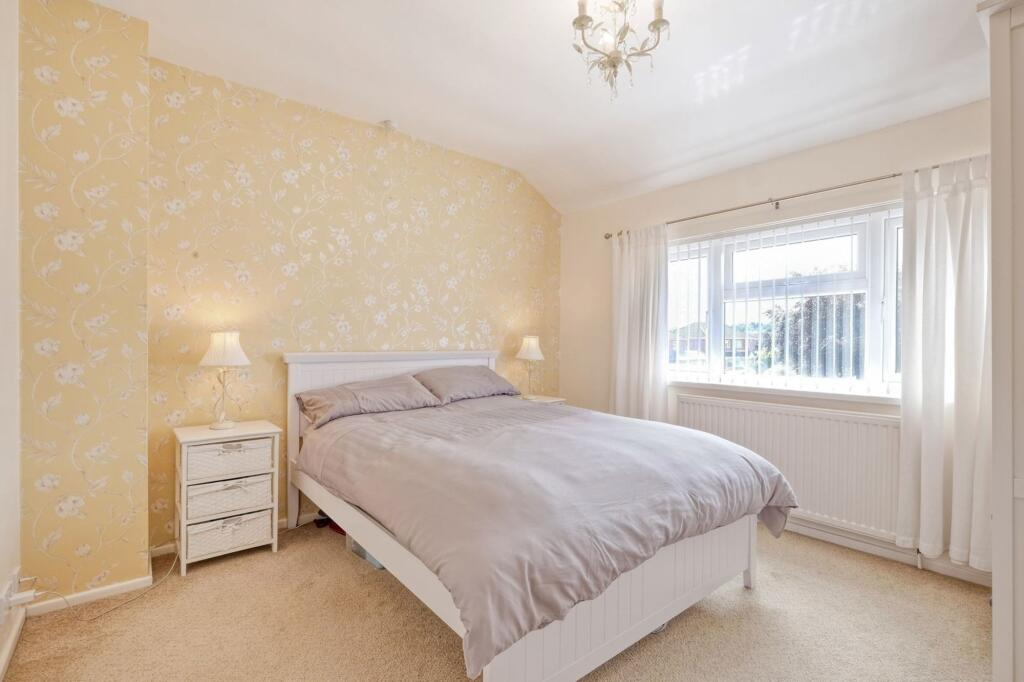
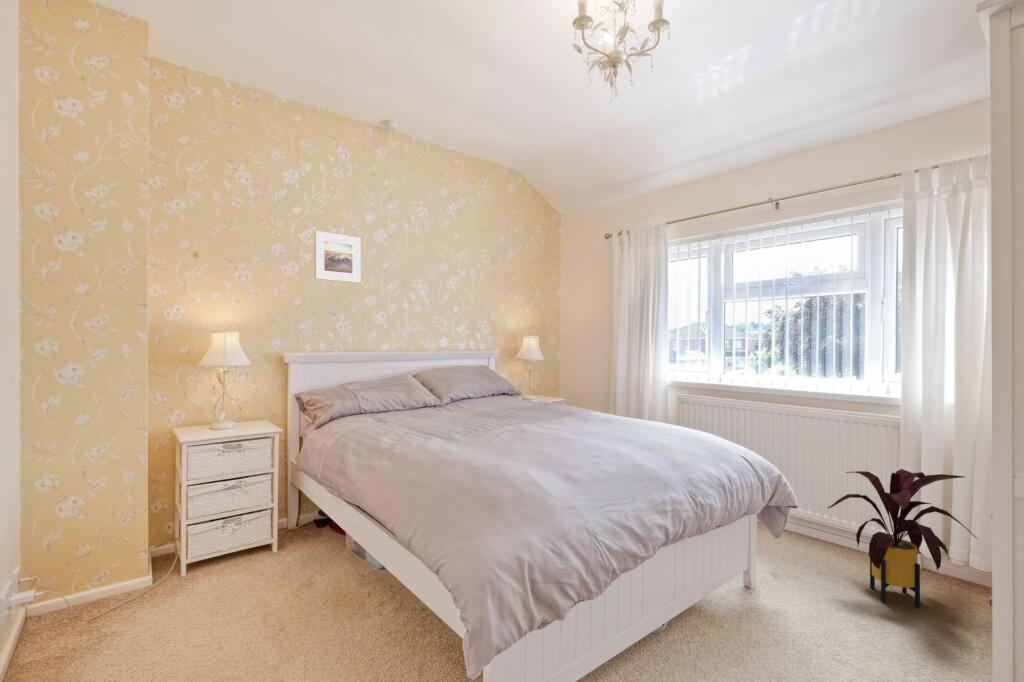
+ house plant (894, 530)
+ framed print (338, 257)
